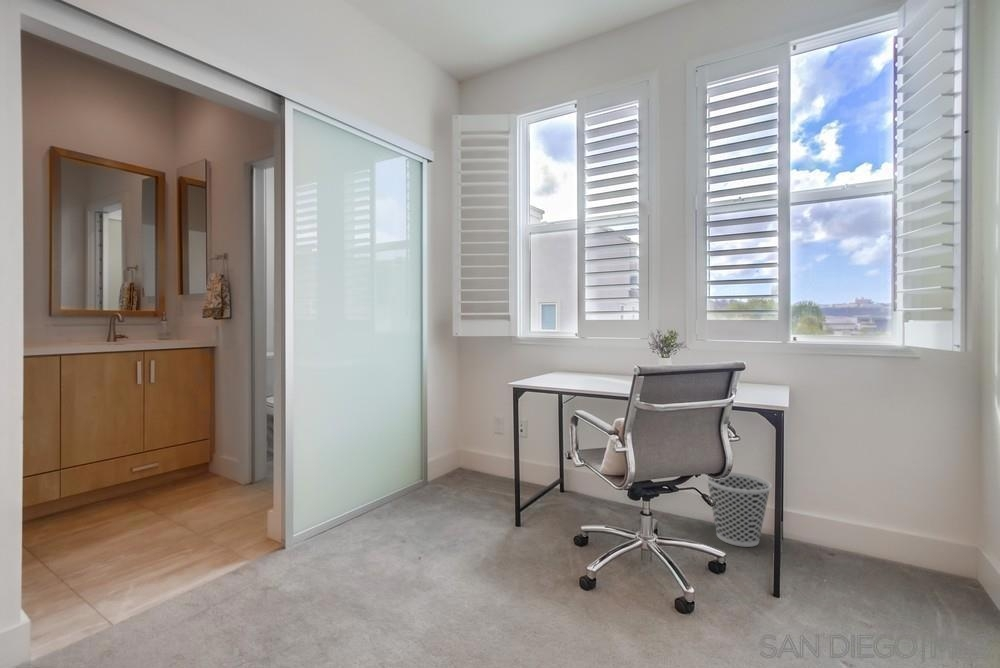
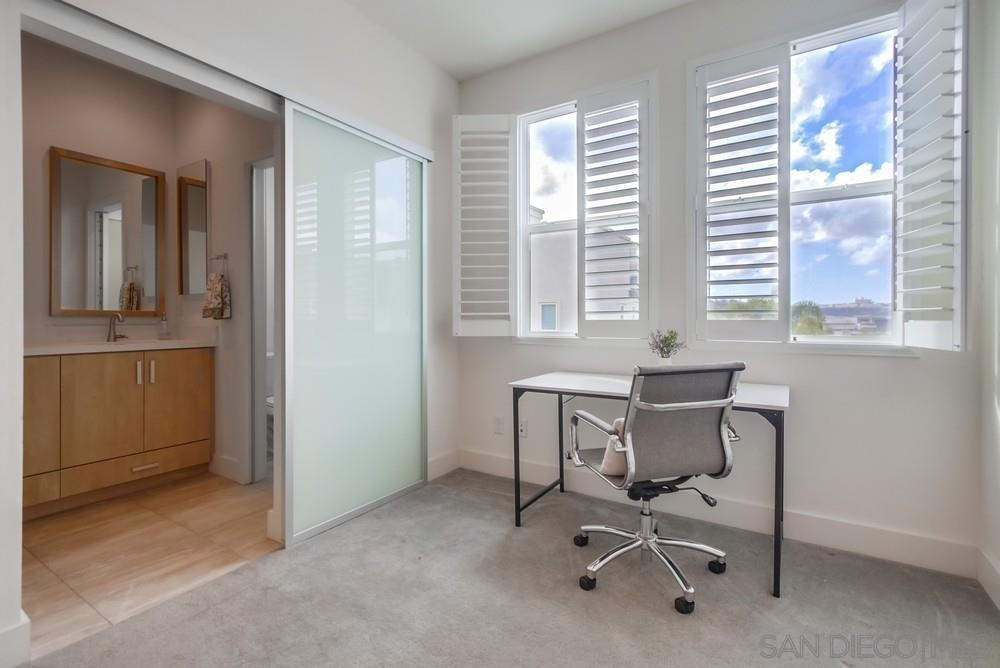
- wastebasket (737, 509)
